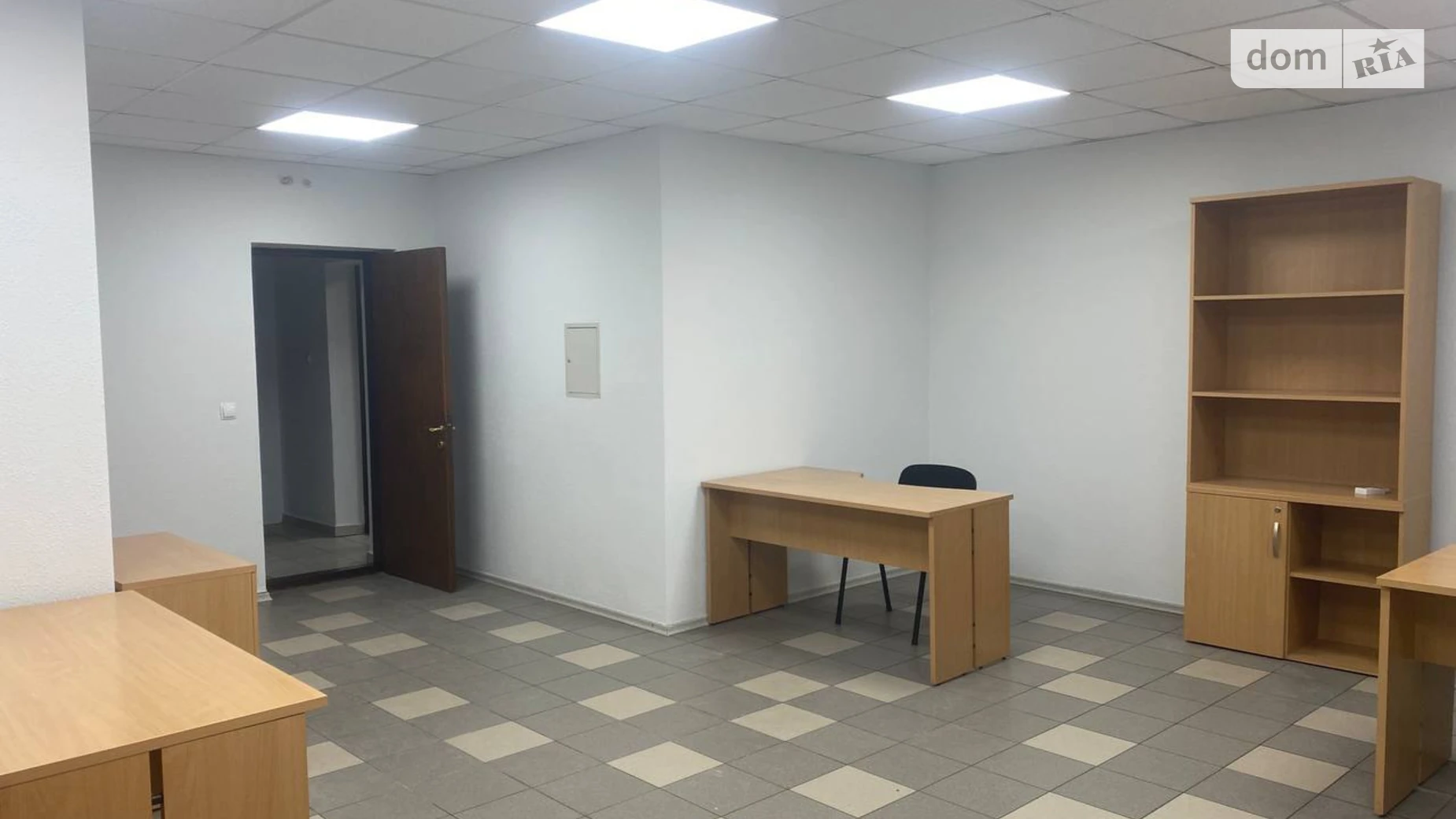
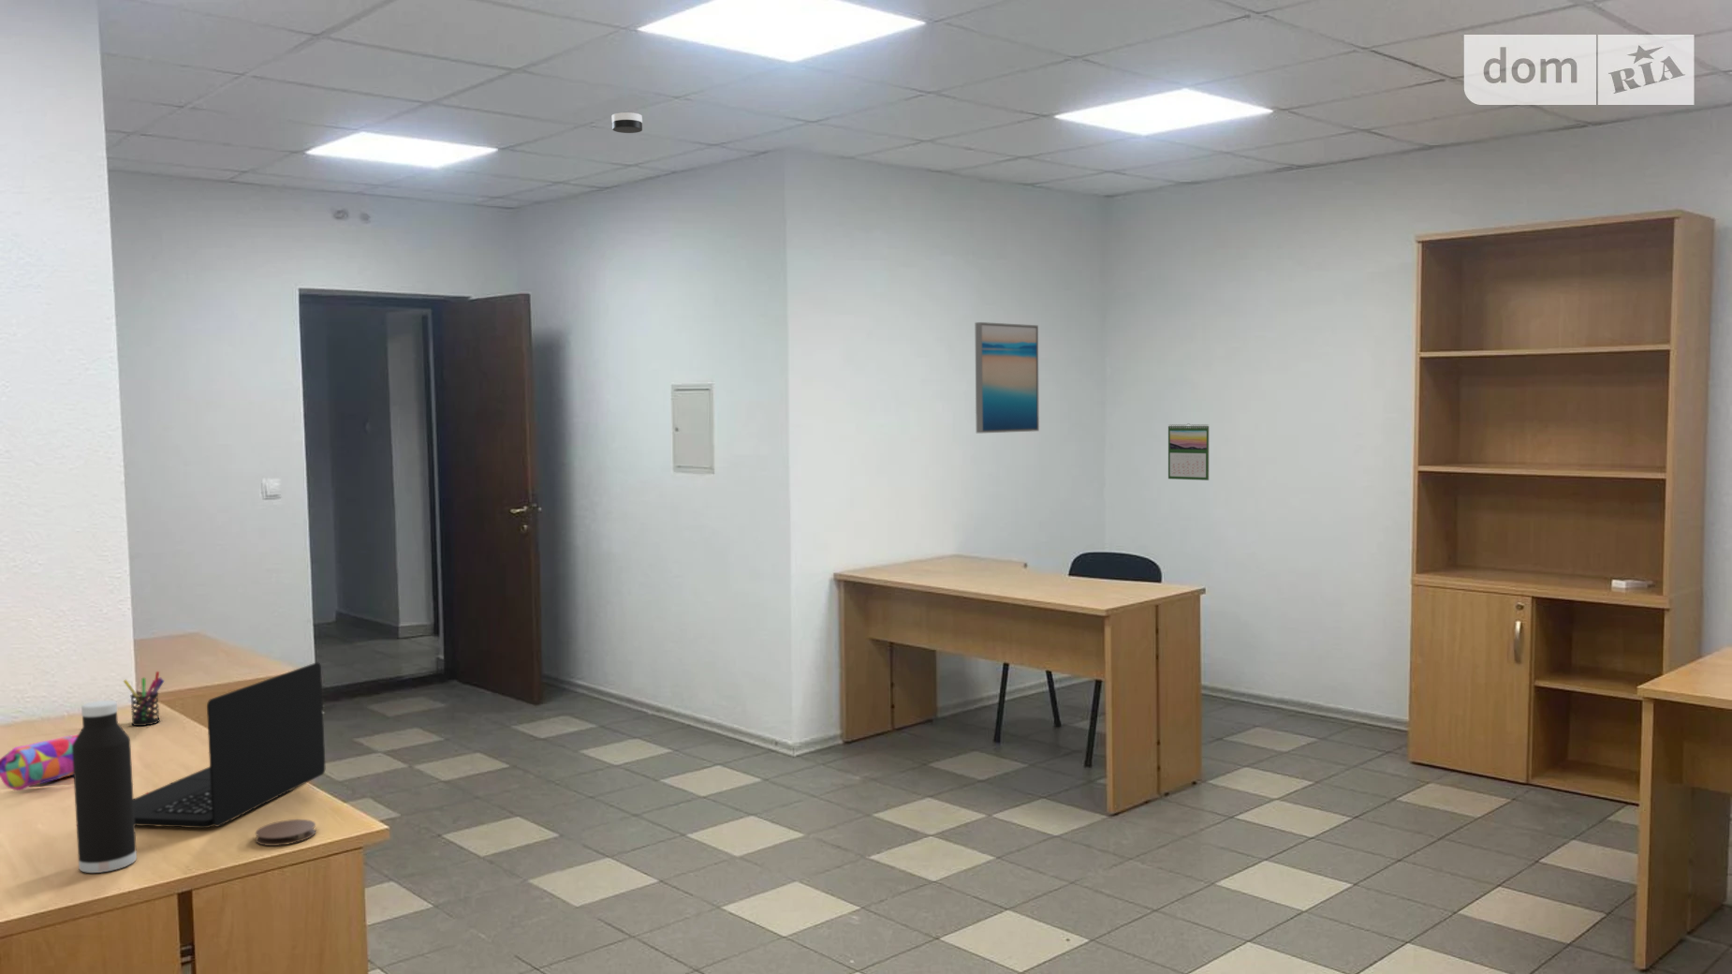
+ coaster (285, 831)
+ pen holder (146, 697)
+ pencil case (59, 756)
+ water bottle (103, 784)
+ smoke detector (627, 122)
+ calendar (1188, 452)
+ wall art (1008, 377)
+ laptop (213, 739)
